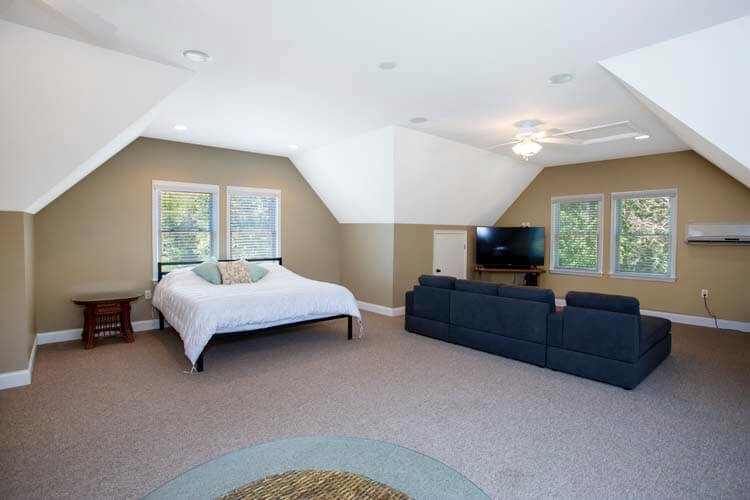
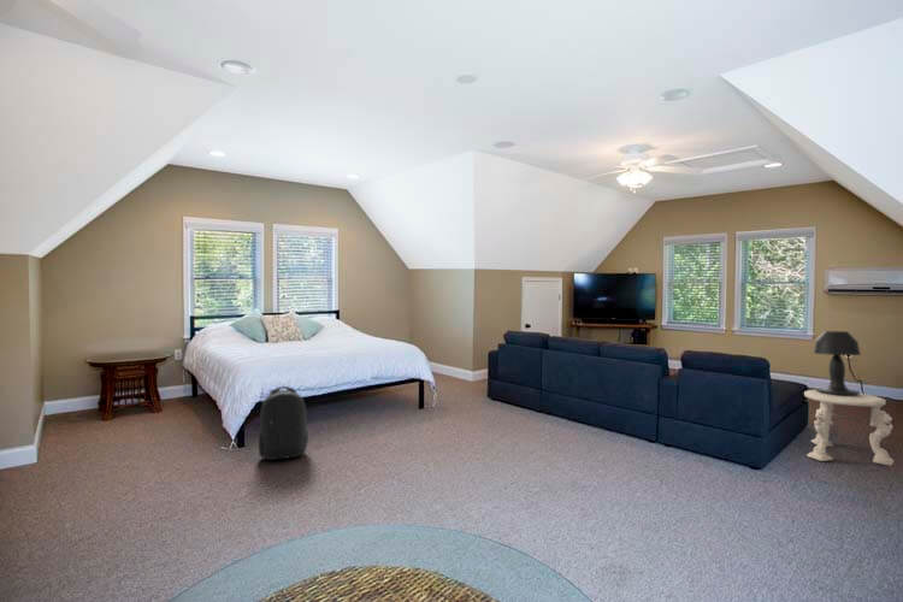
+ table lamp (838, 362)
+ backpack (283, 420)
+ side table (845, 418)
